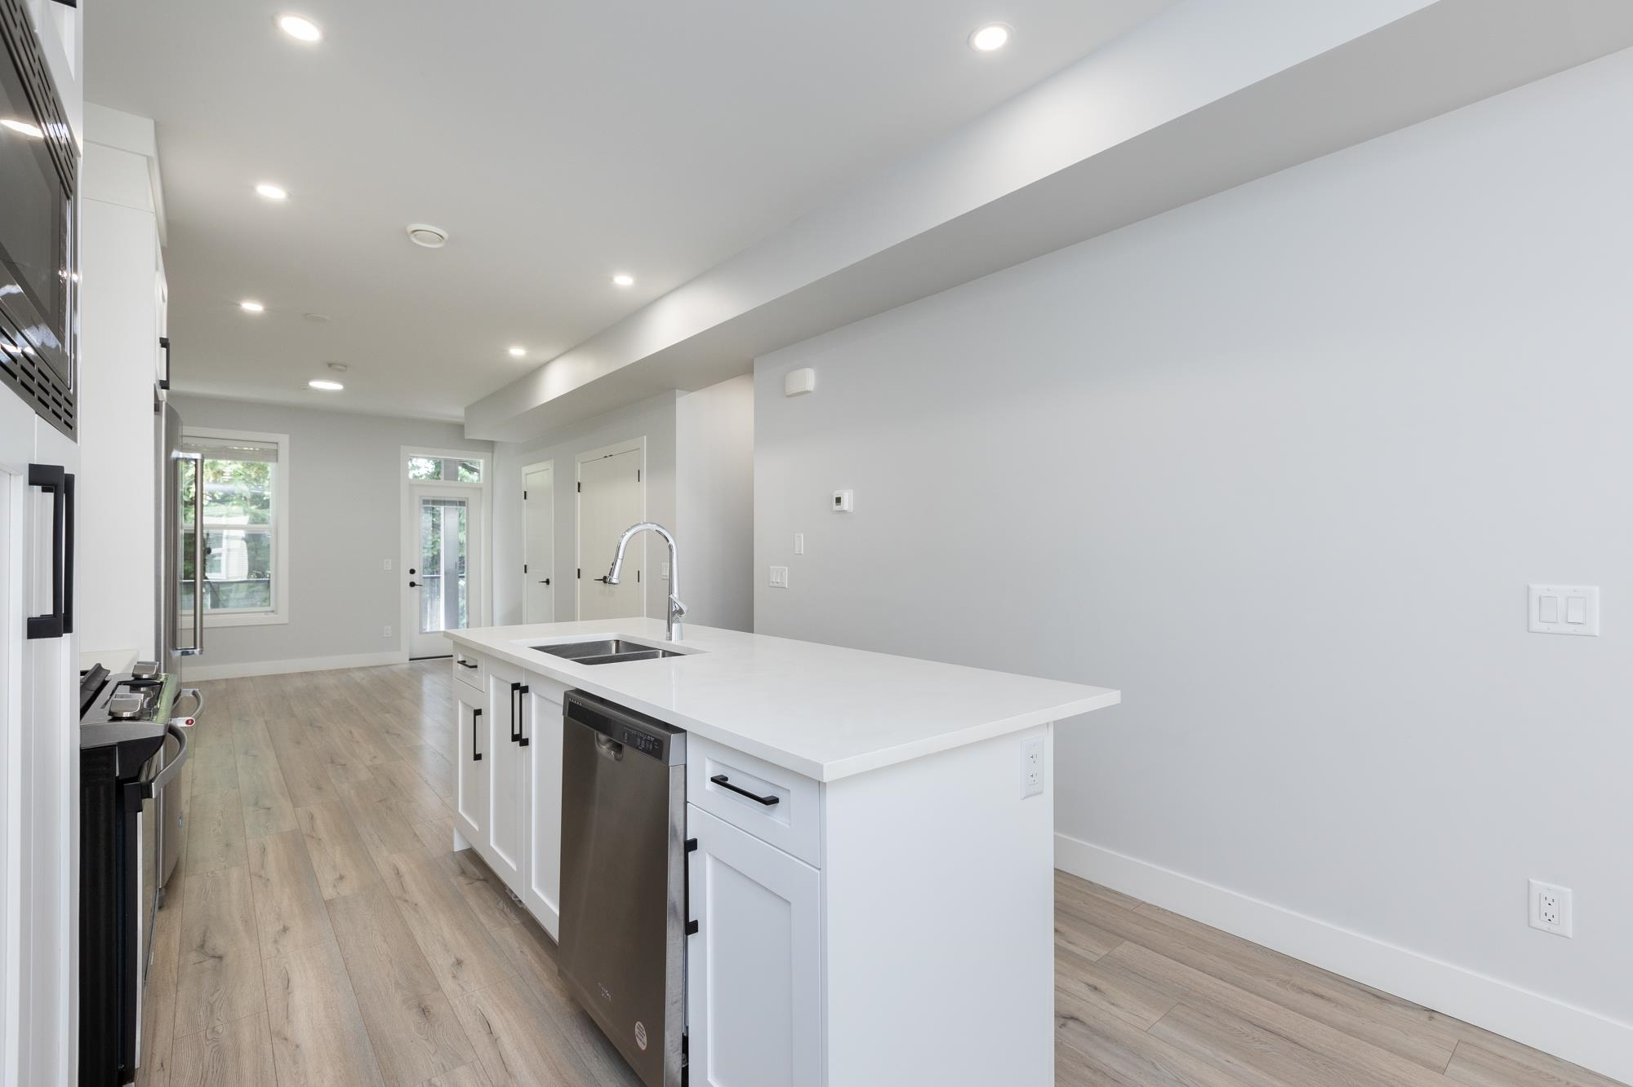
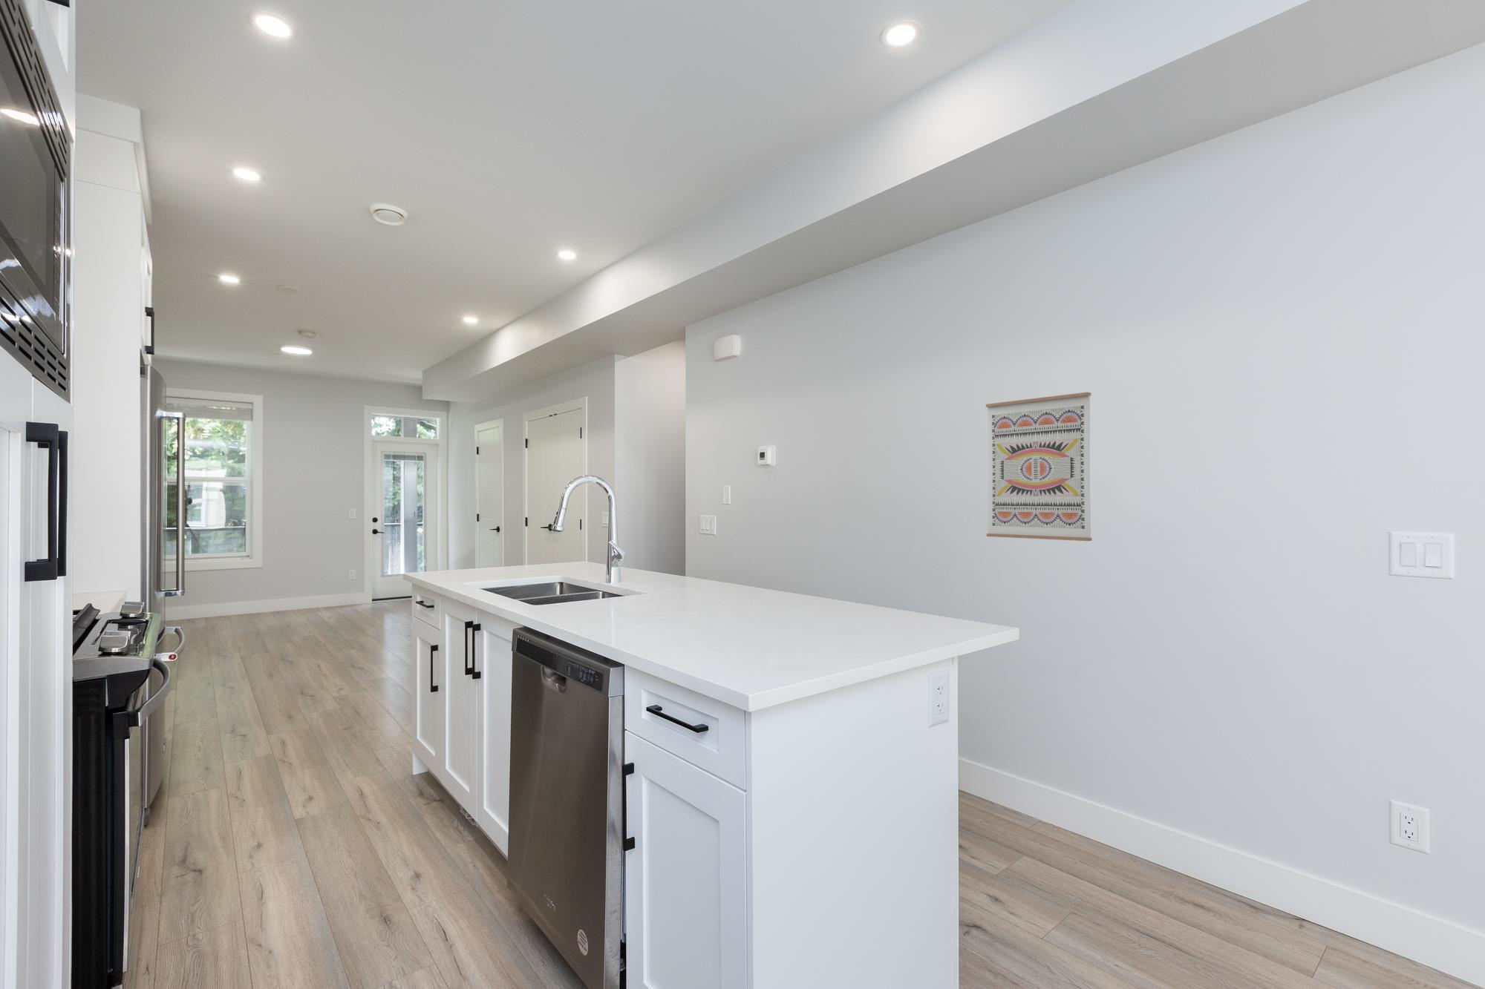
+ wall art (1036, 468)
